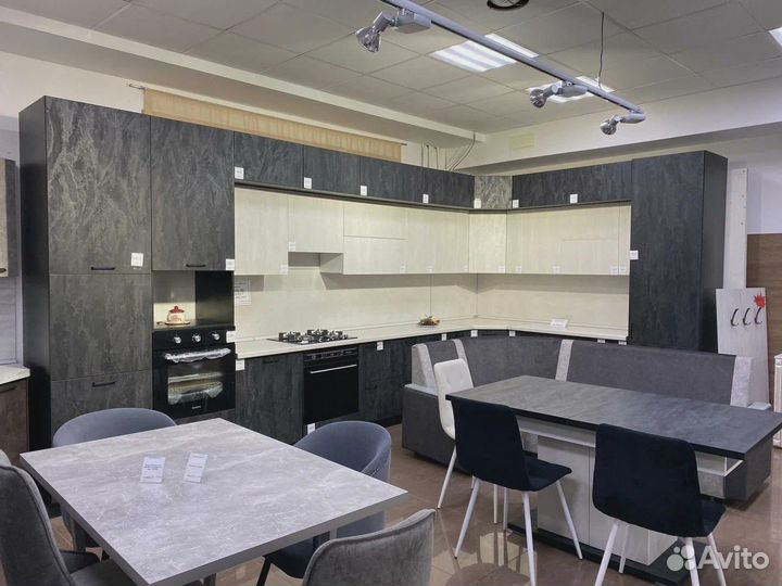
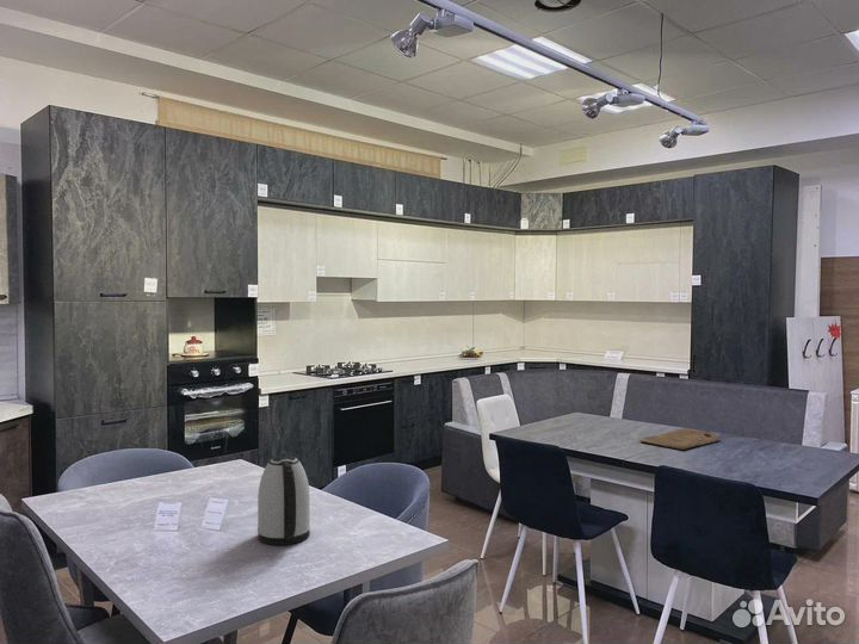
+ kettle (285, 499)
+ cutting board (684, 438)
